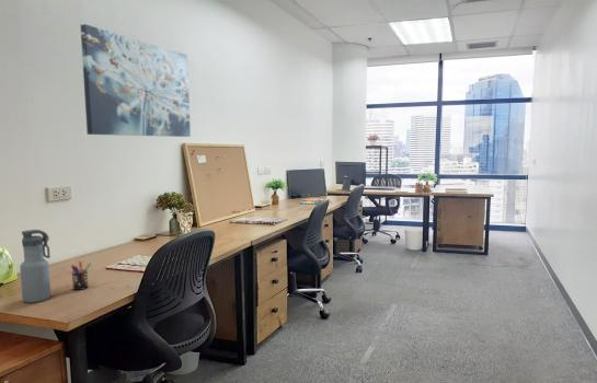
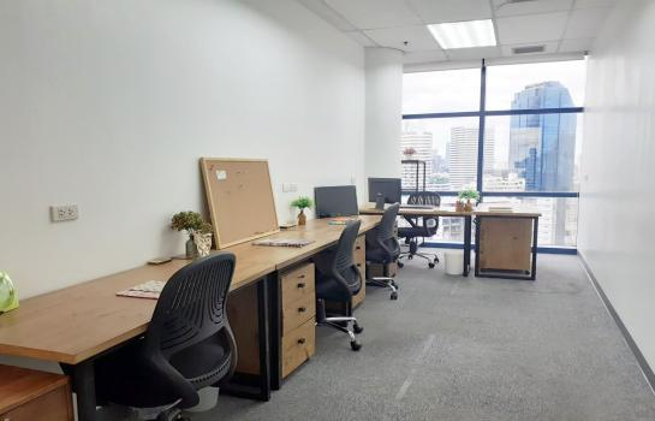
- wall art (143, 89)
- pen holder (81, 274)
- water bottle (35, 265)
